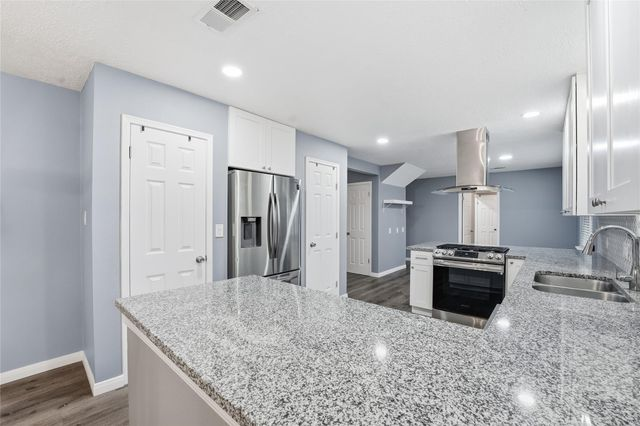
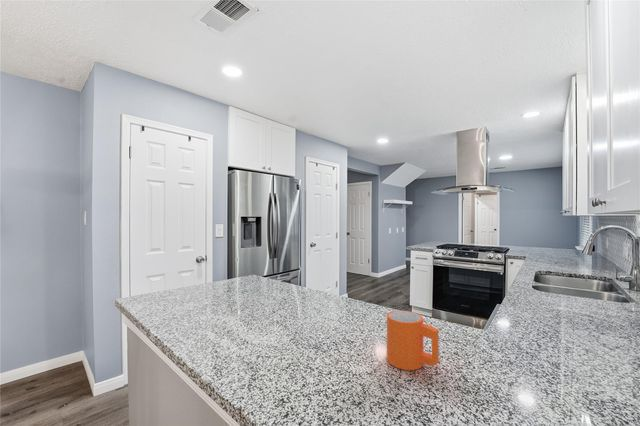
+ mug (411, 339)
